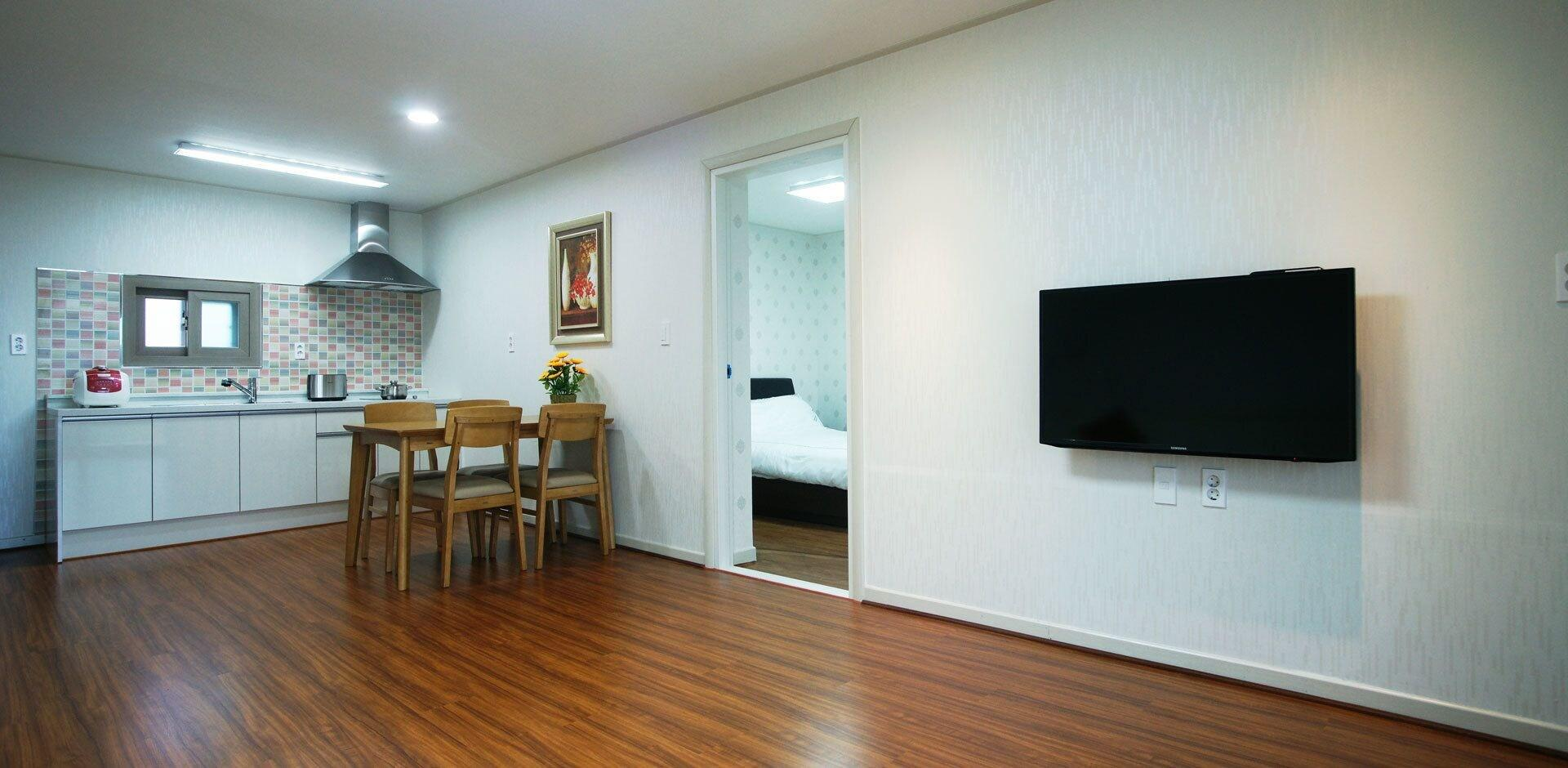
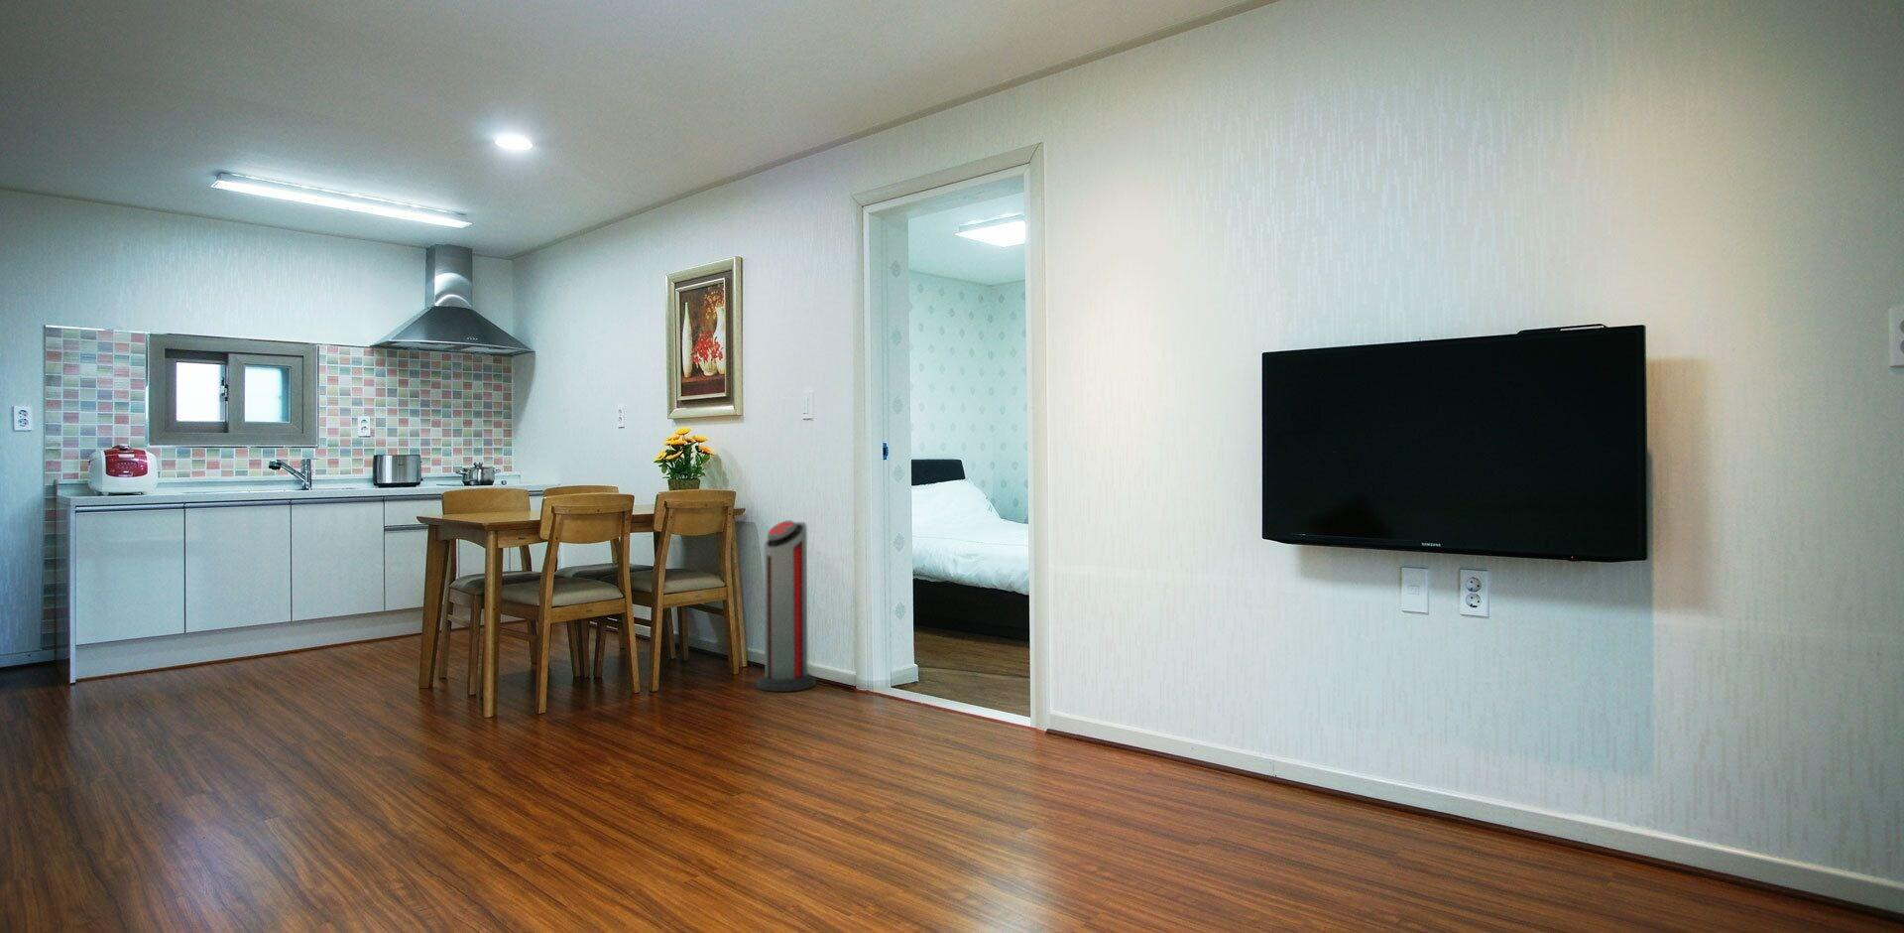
+ air purifier (786, 603)
